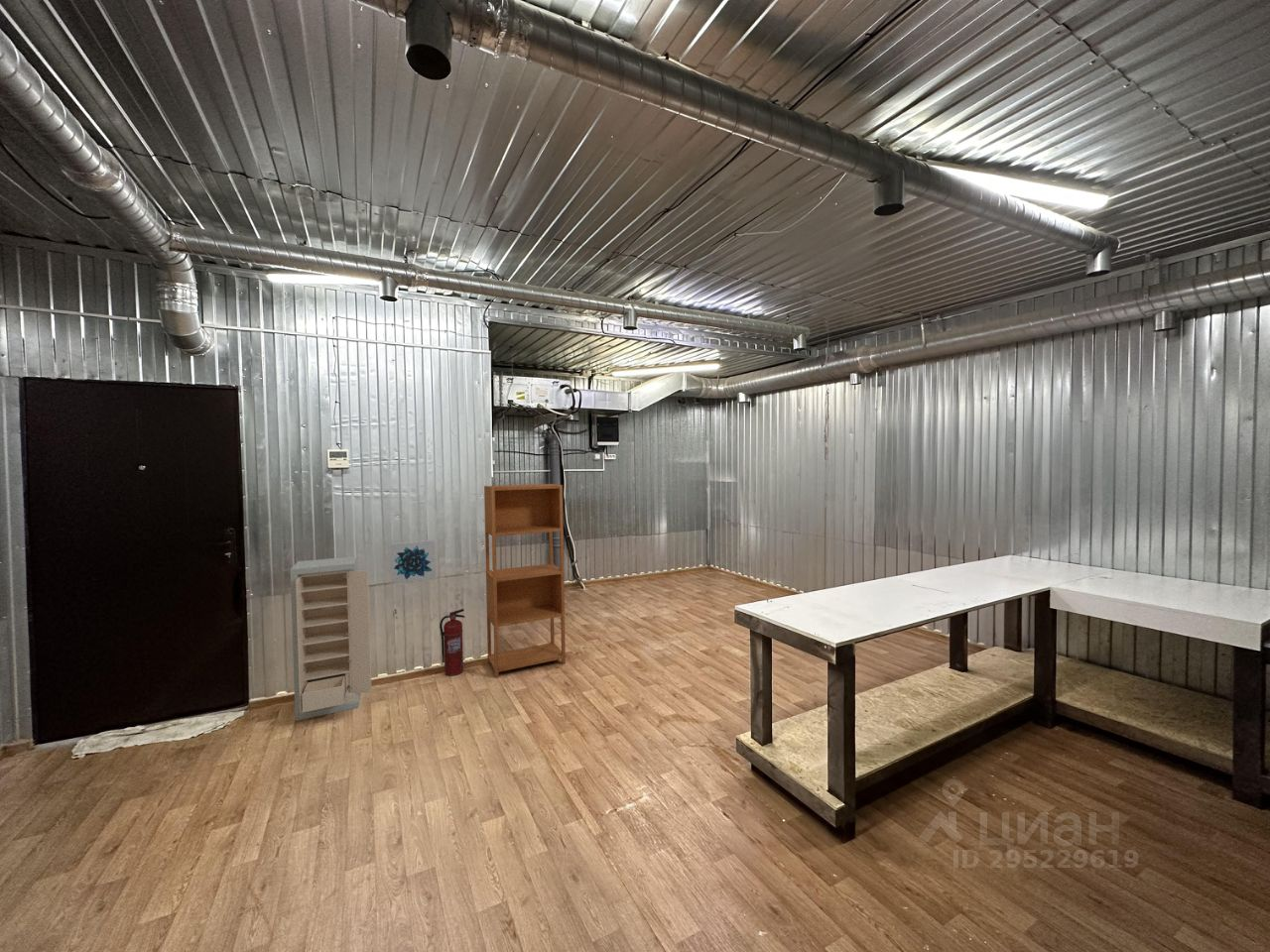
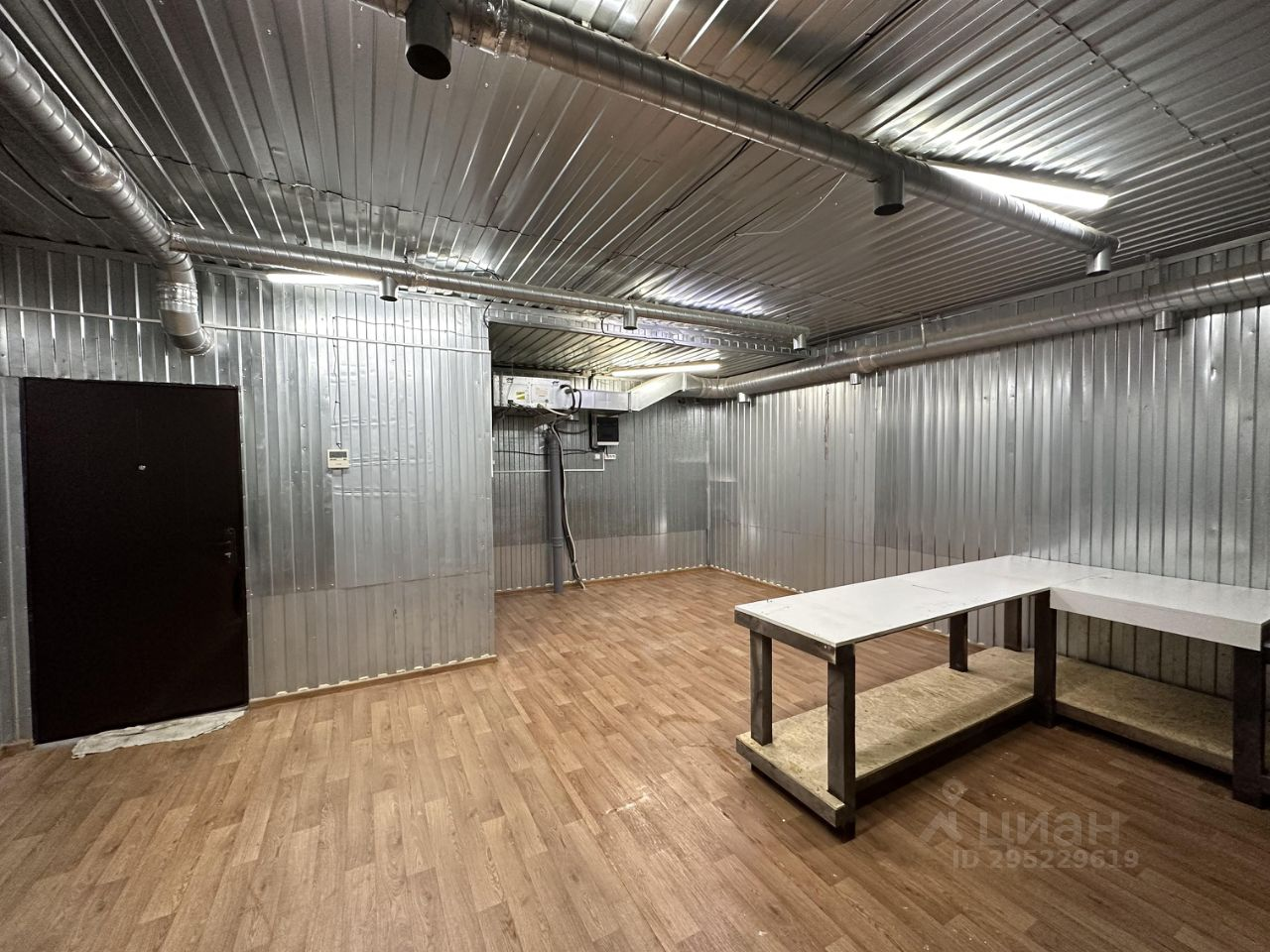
- bookcase (525, 574)
- fire extinguisher (452, 641)
- wall art (413, 561)
- storage cabinet (333, 635)
